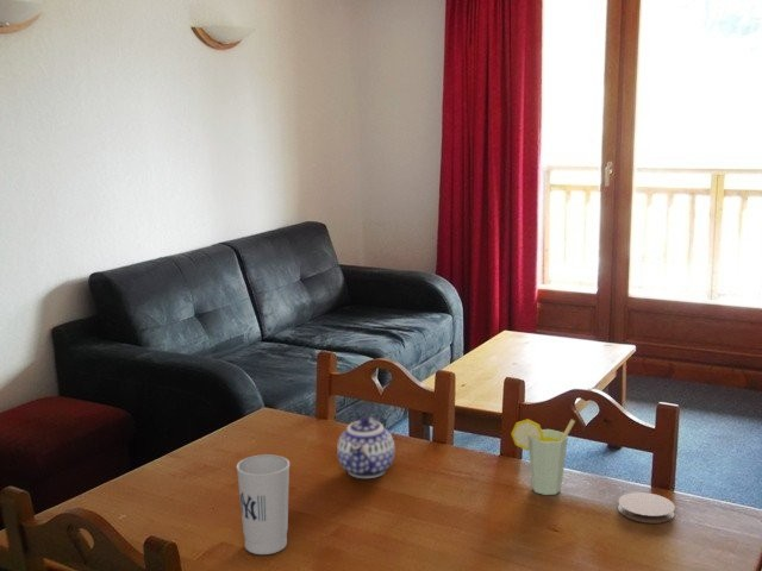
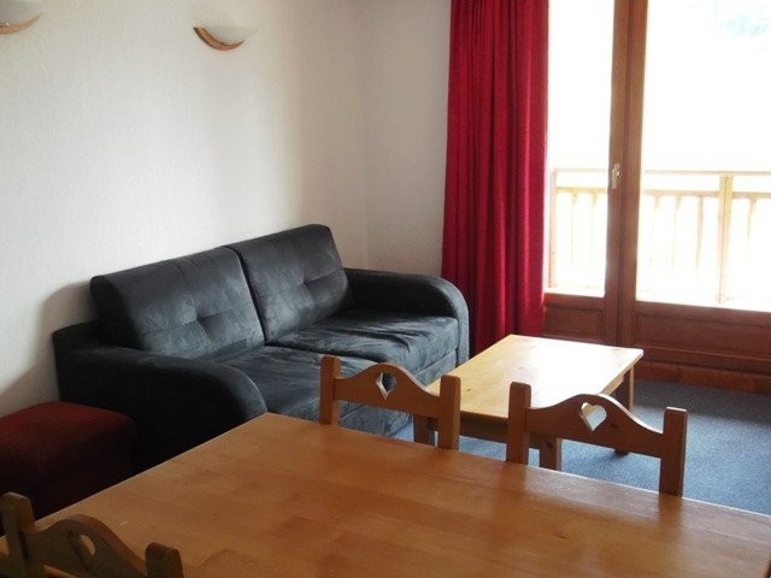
- cup (264, 504)
- cup (542, 453)
- teapot (366, 444)
- coaster (645, 507)
